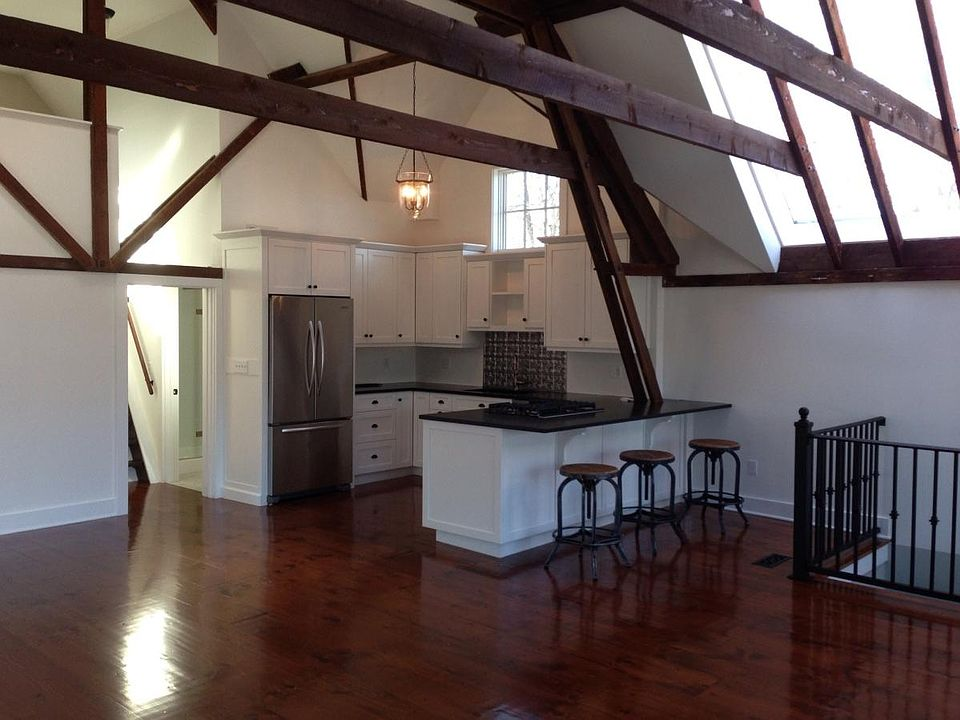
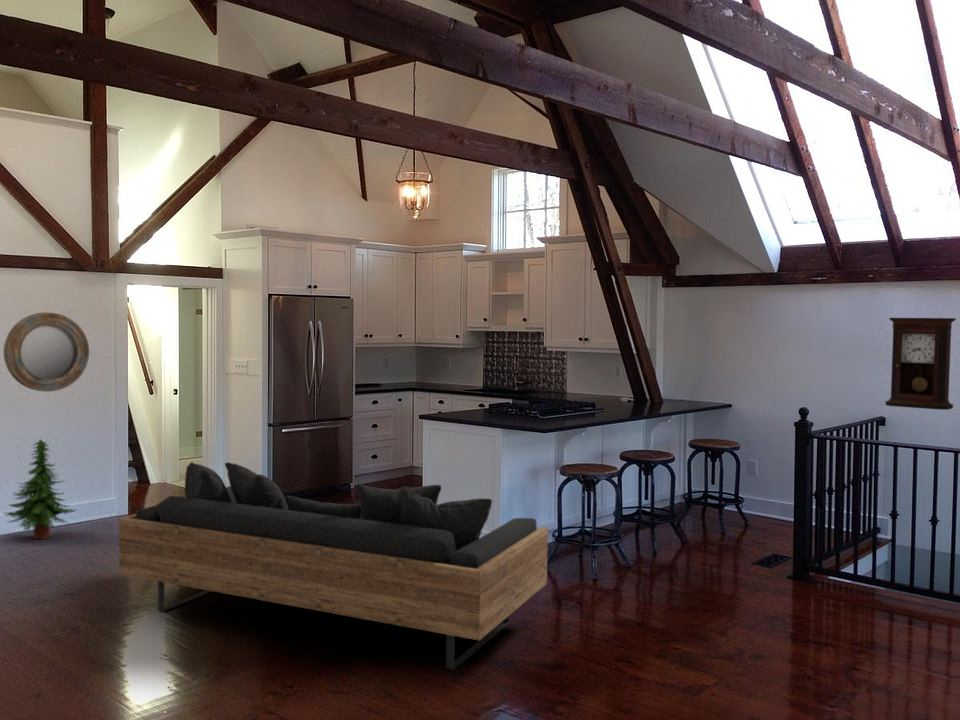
+ tree (40, 488)
+ sofa (332, 542)
+ home mirror (48, 352)
+ pendulum clock (919, 362)
